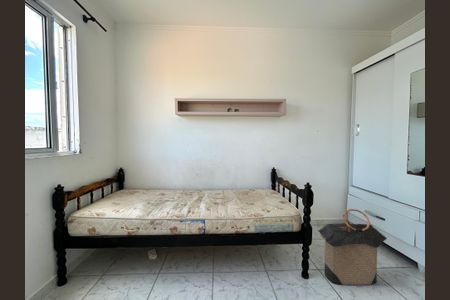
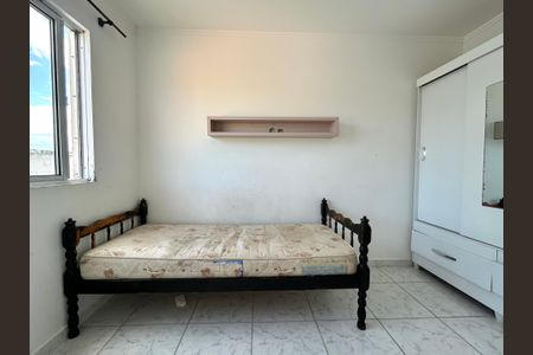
- laundry hamper (349, 245)
